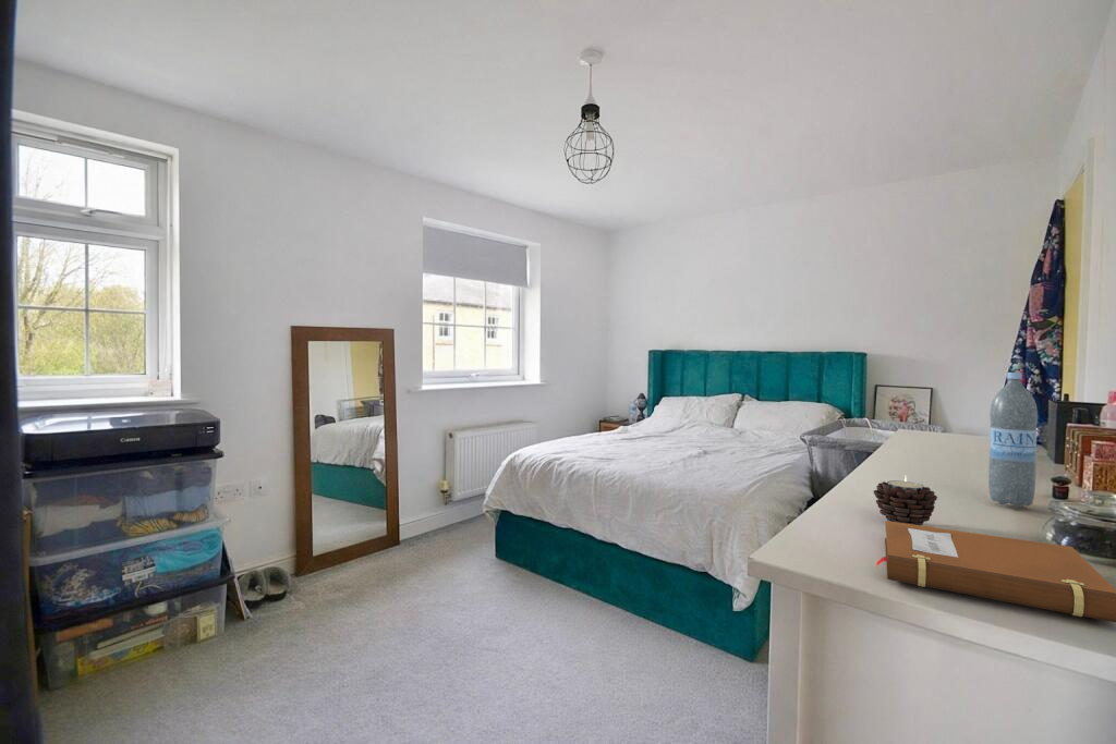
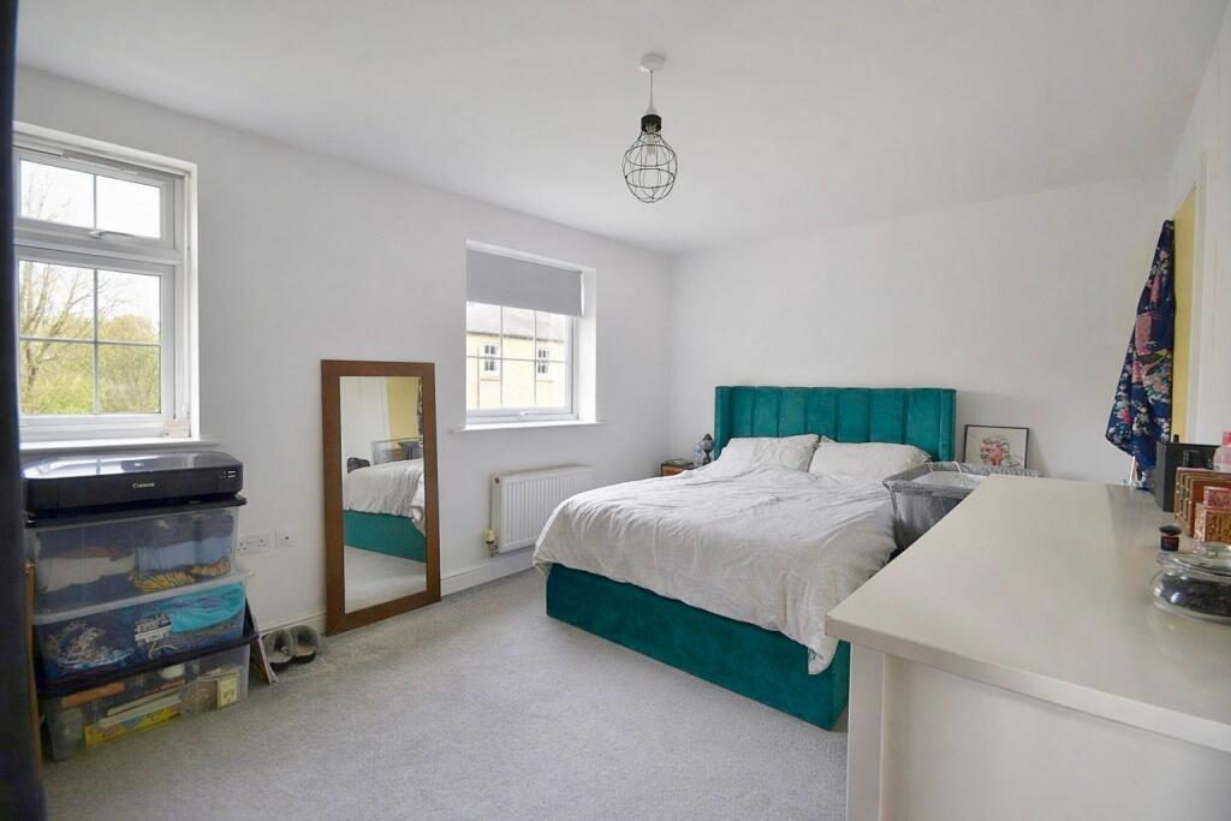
- candle (905, 499)
- notebook (975, 562)
- water bottle (1012, 439)
